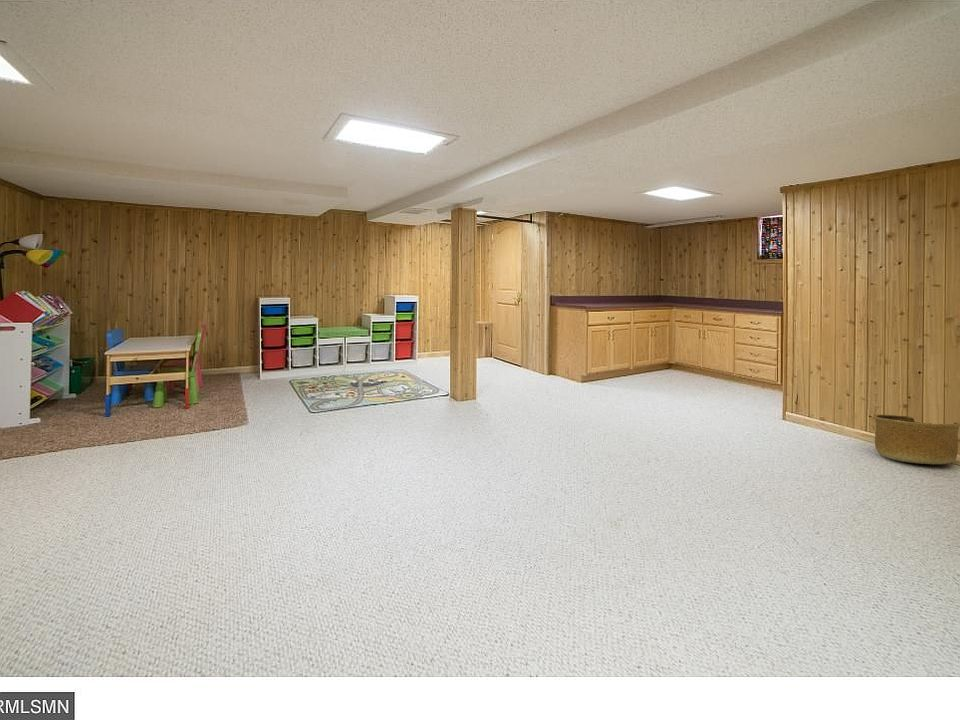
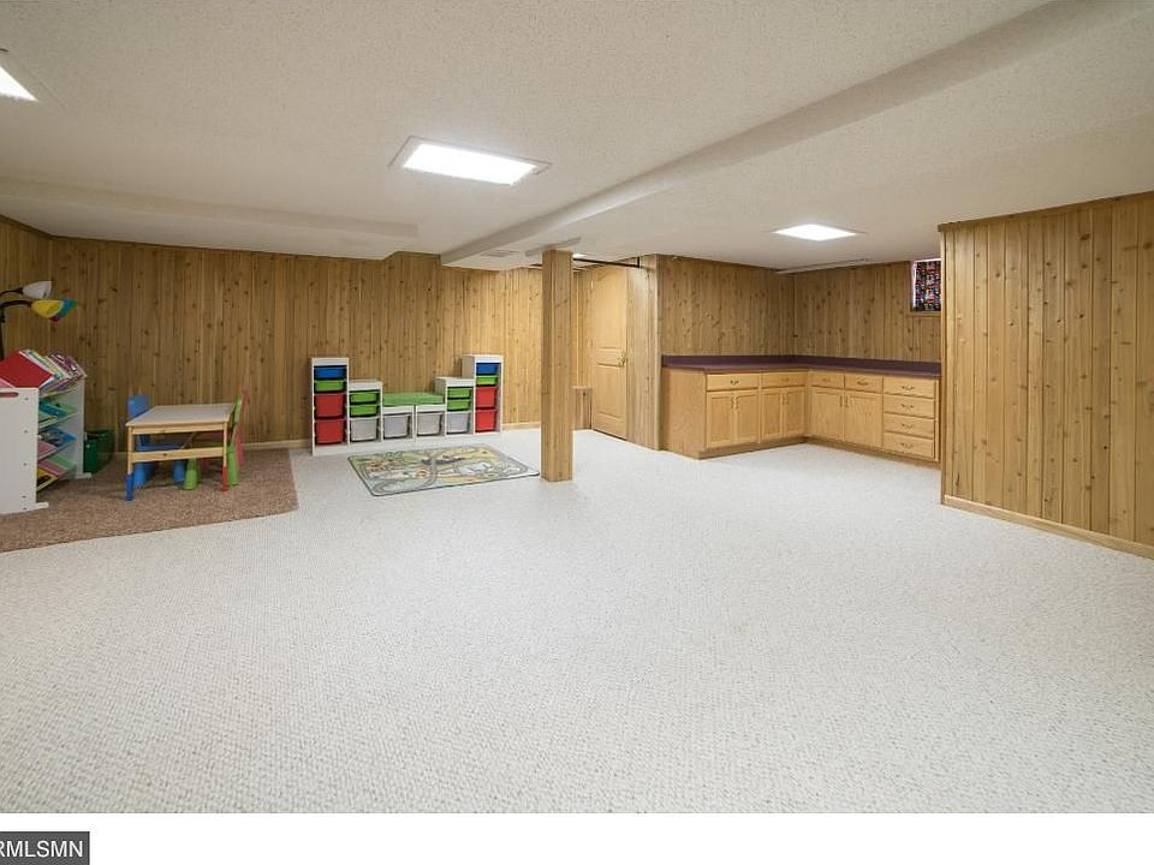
- basket (914, 438)
